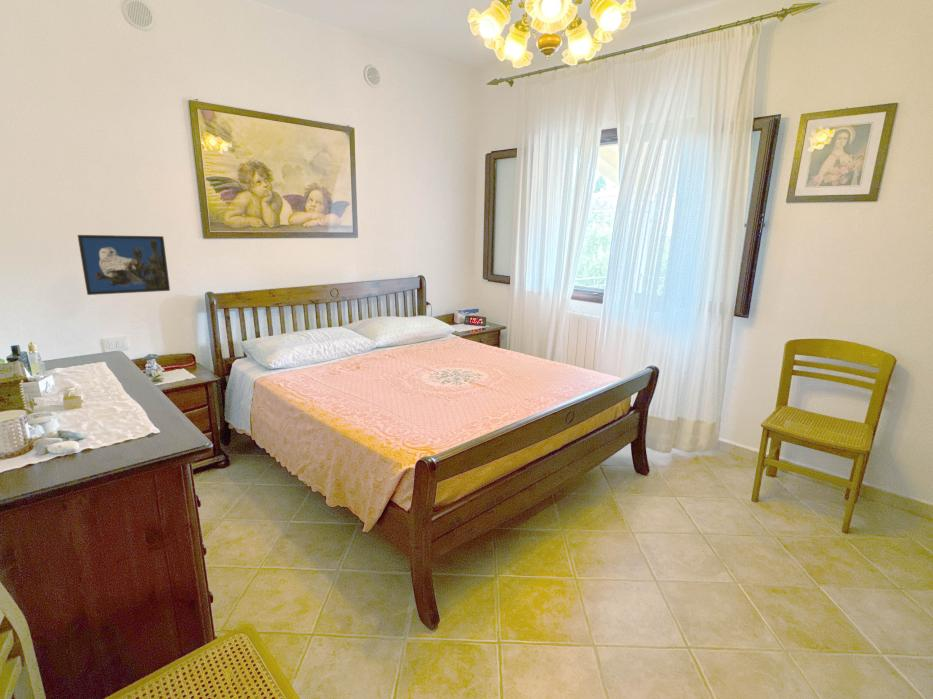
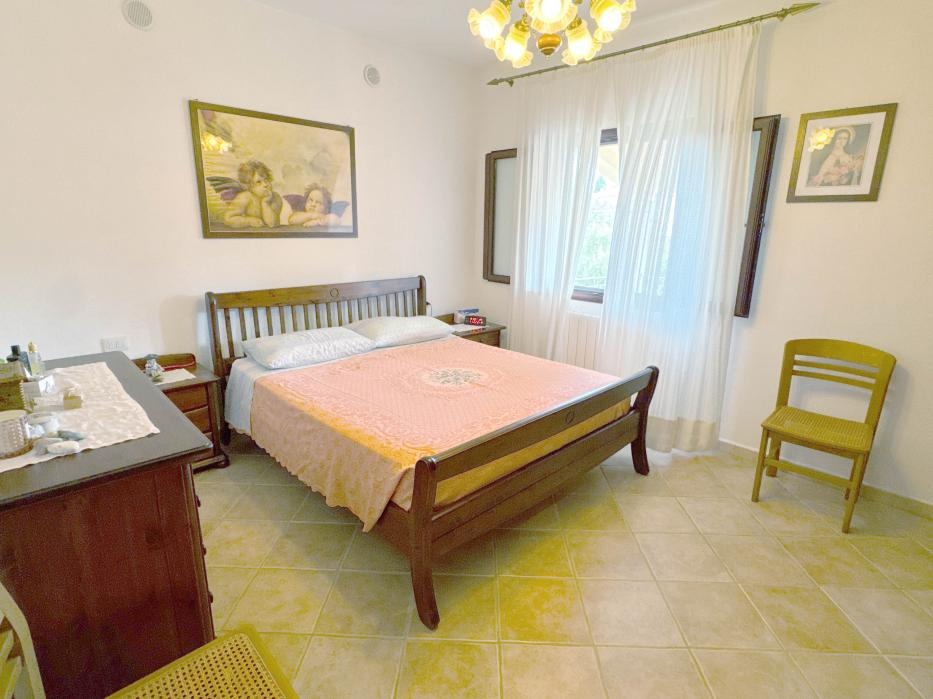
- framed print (126, 264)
